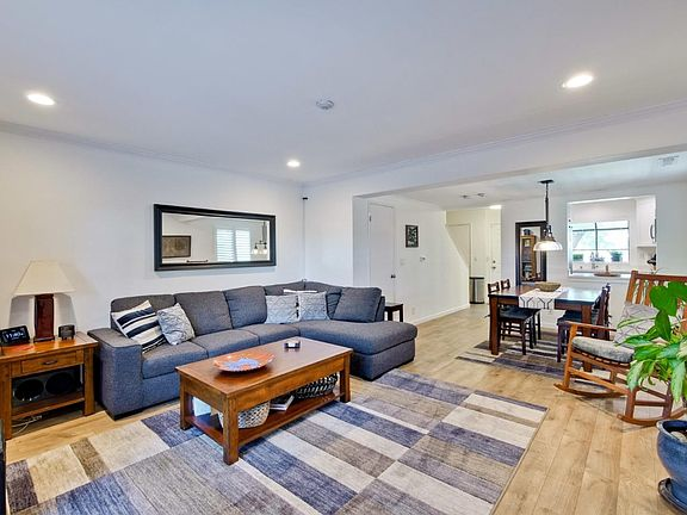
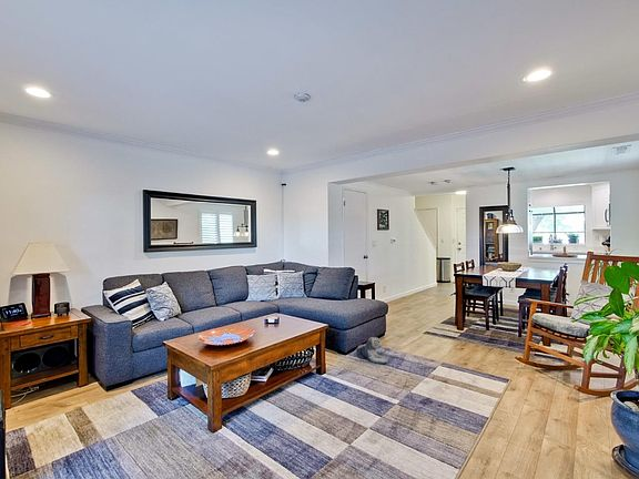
+ plush toy (372, 346)
